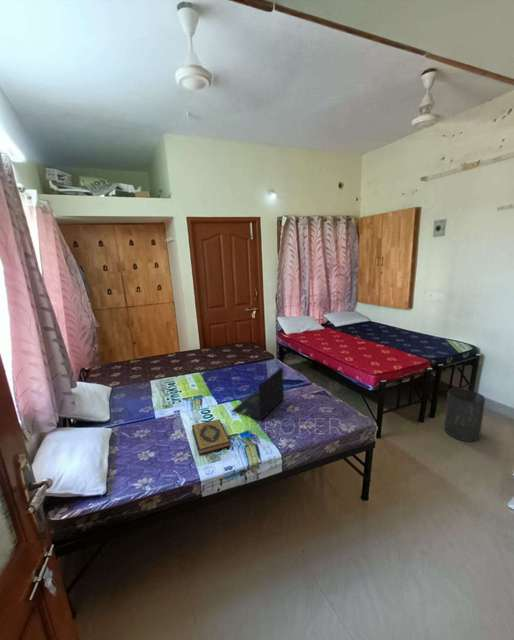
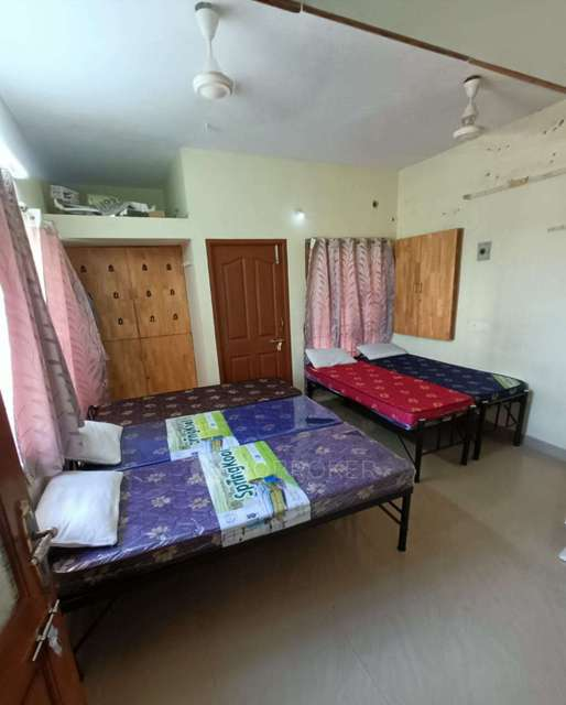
- laptop (259, 389)
- hardback book (210, 435)
- trash can (463, 414)
